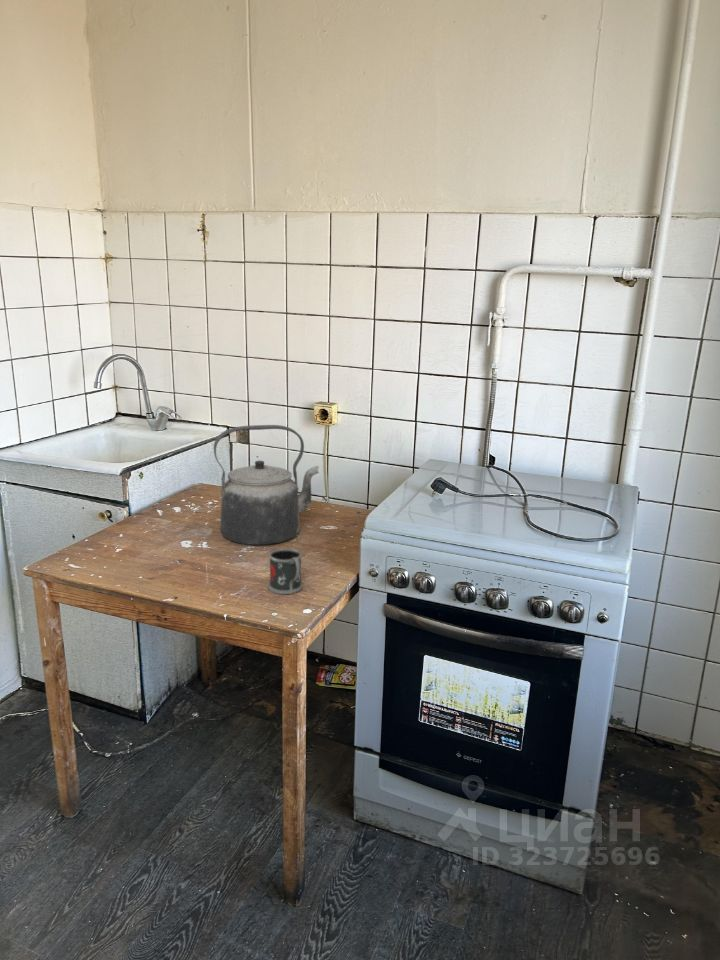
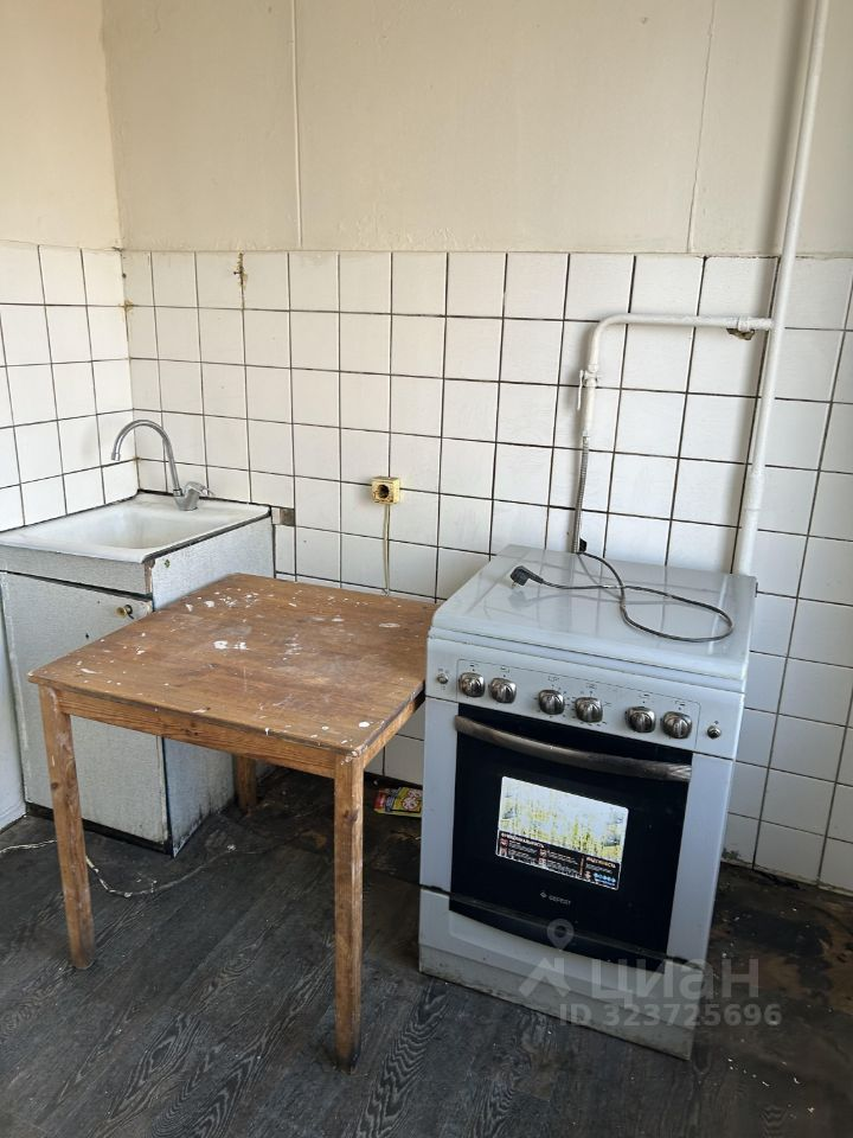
- kettle (268, 479)
- mug (288, 570)
